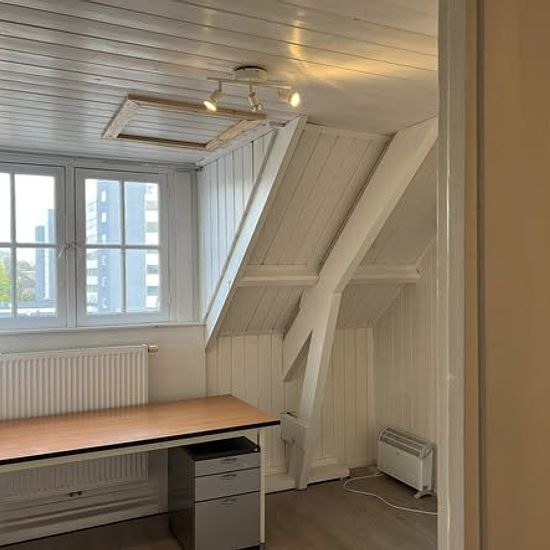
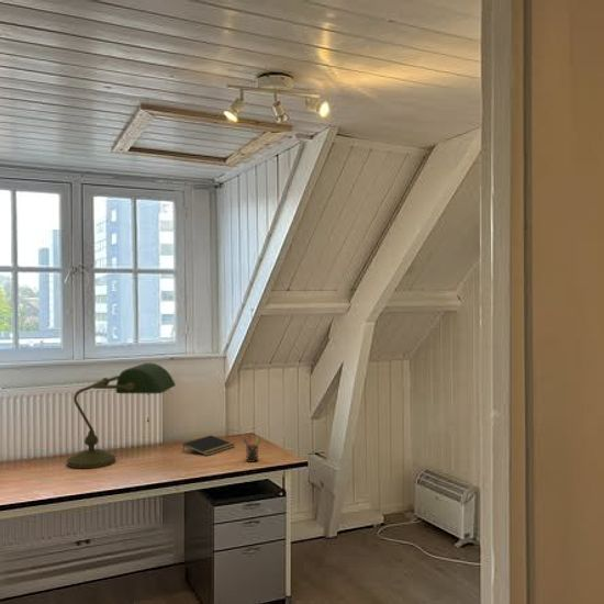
+ desk lamp (119, 392)
+ notepad (209, 445)
+ pen holder (253, 447)
